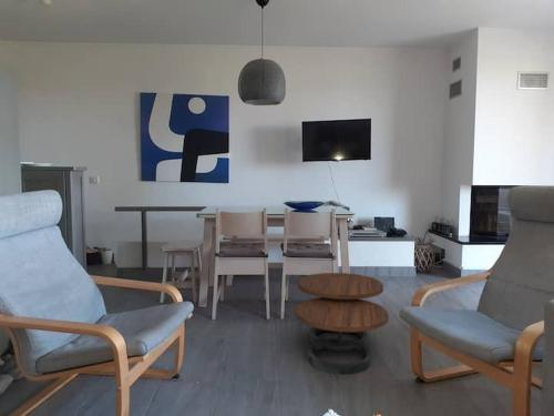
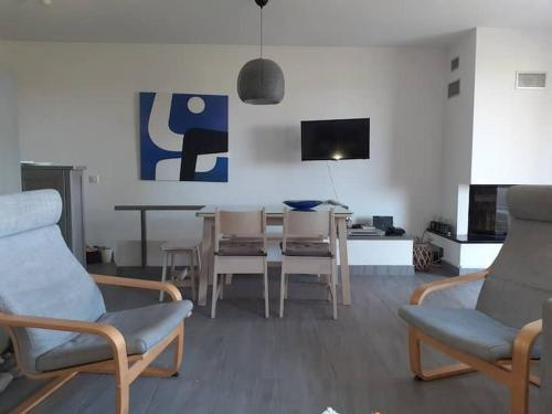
- coffee table (339, 318)
